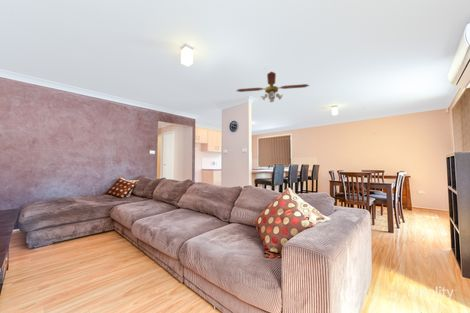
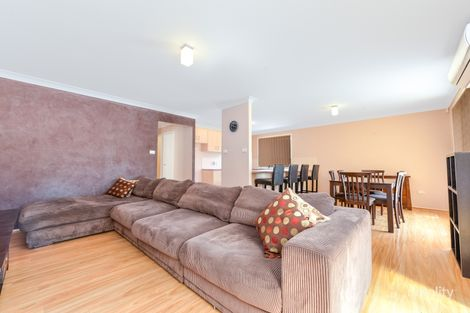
- ceiling fan (271, 90)
